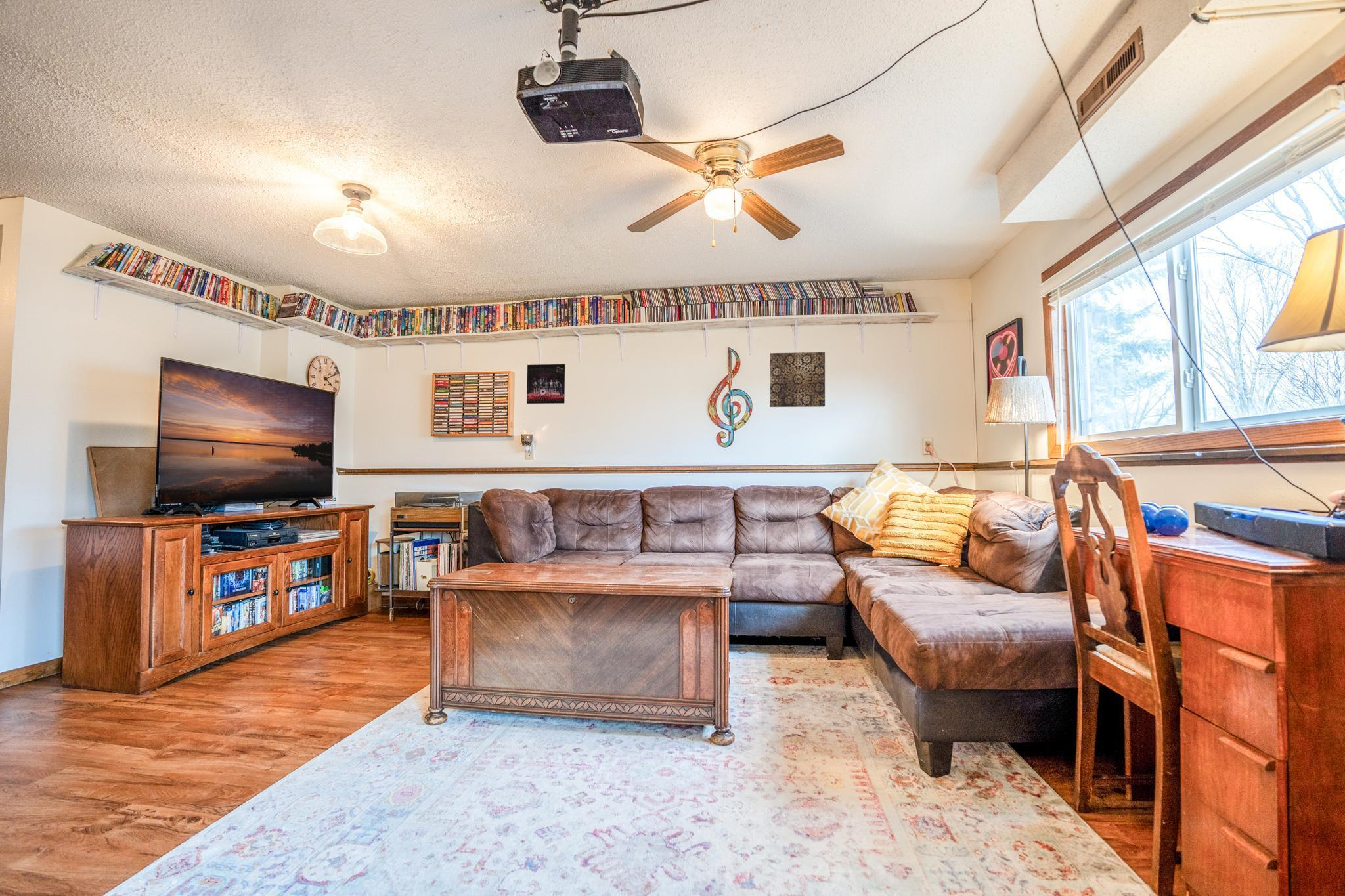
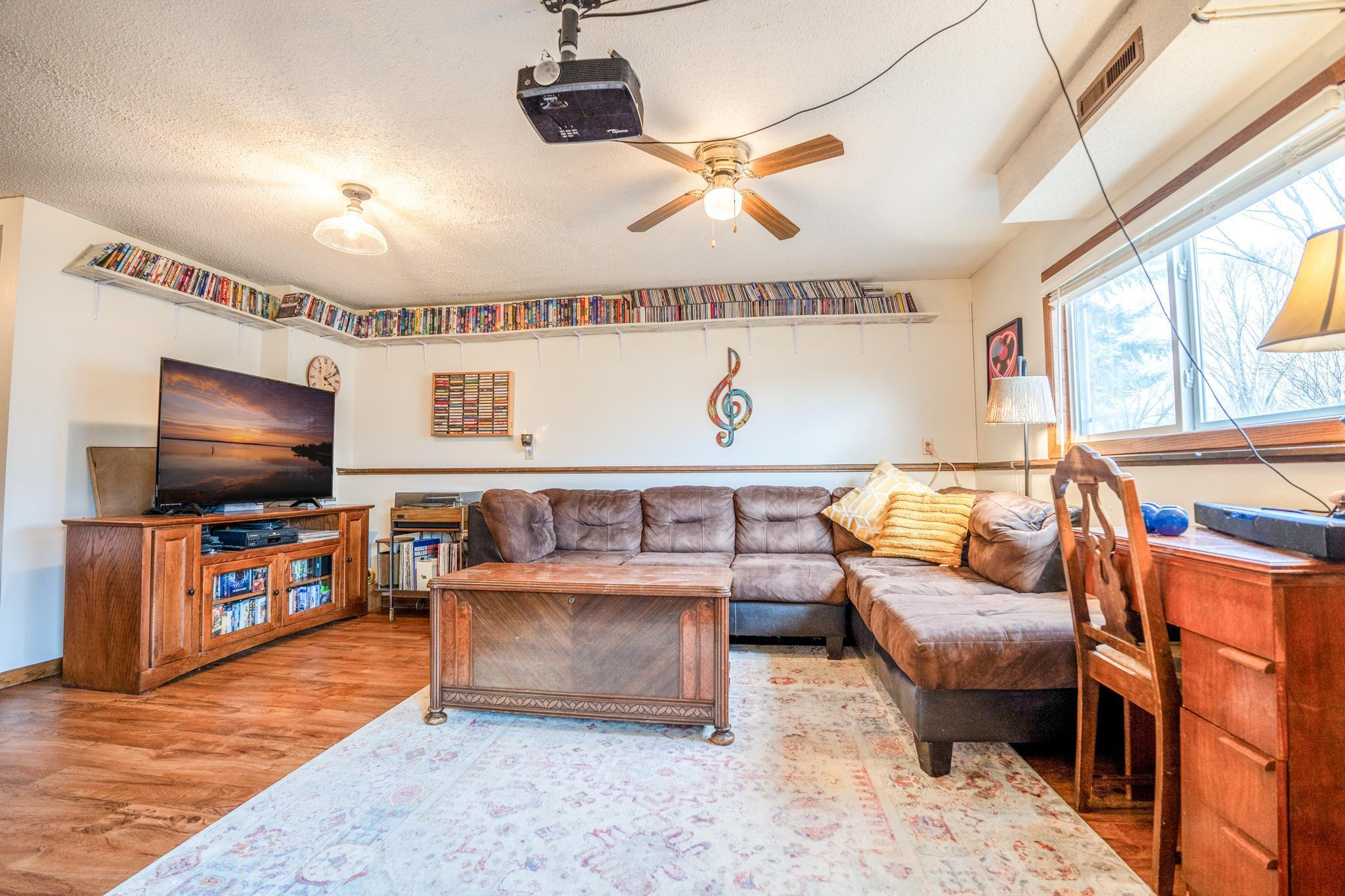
- wall art (797, 379)
- album cover (546, 383)
